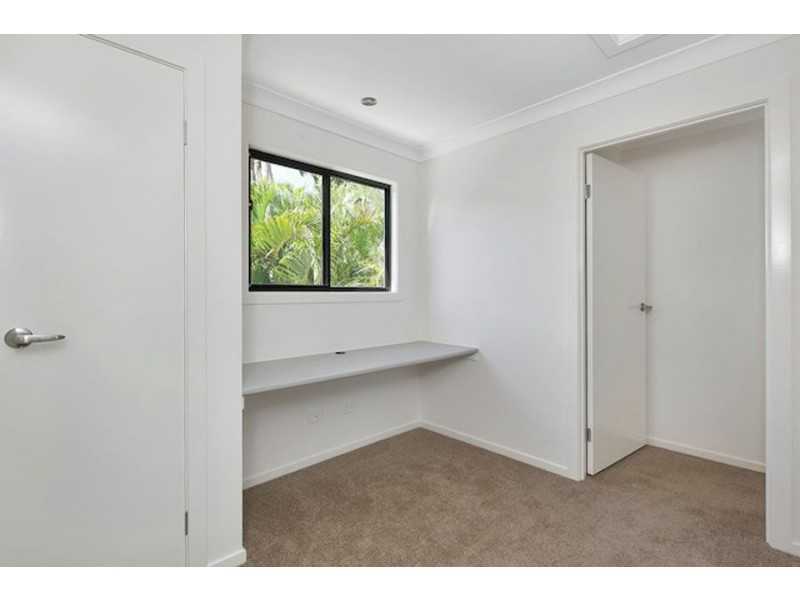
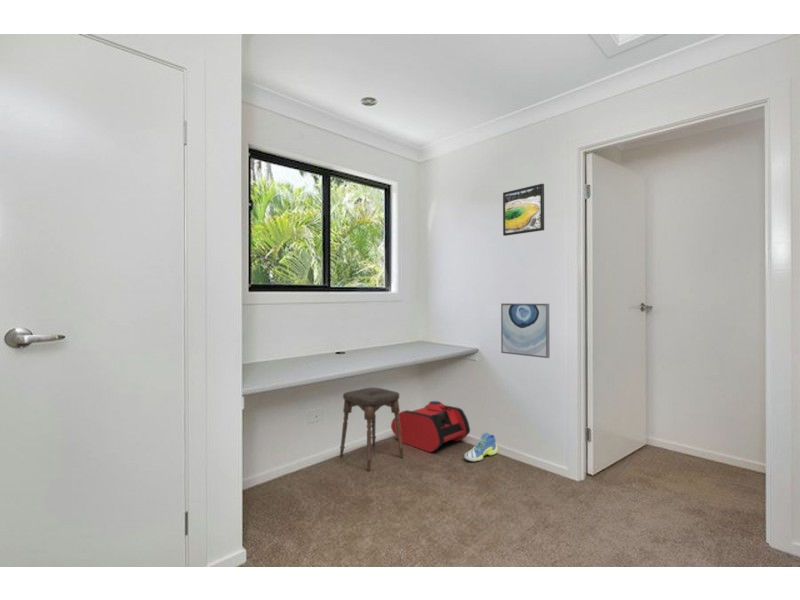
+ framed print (522, 210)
+ sneaker (480, 445)
+ wall art (524, 329)
+ stool (371, 425)
+ backpack (429, 421)
